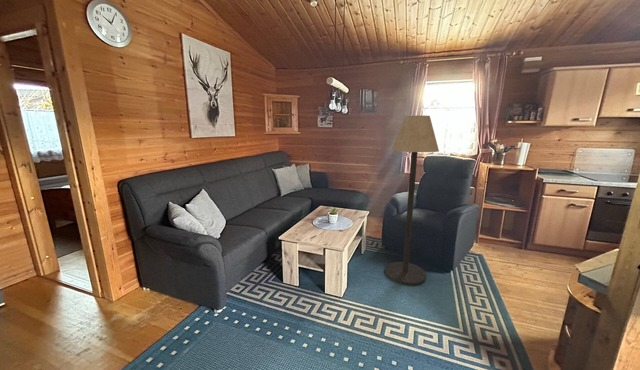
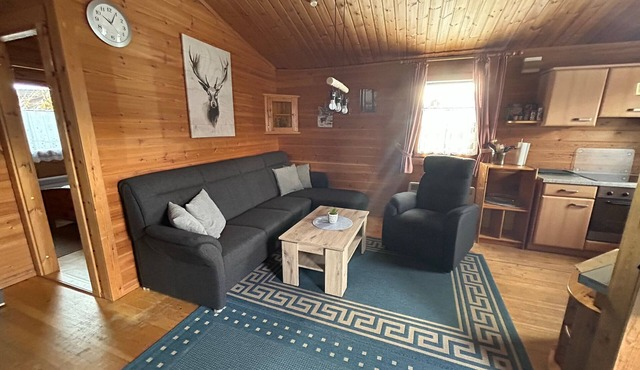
- floor lamp (410, 199)
